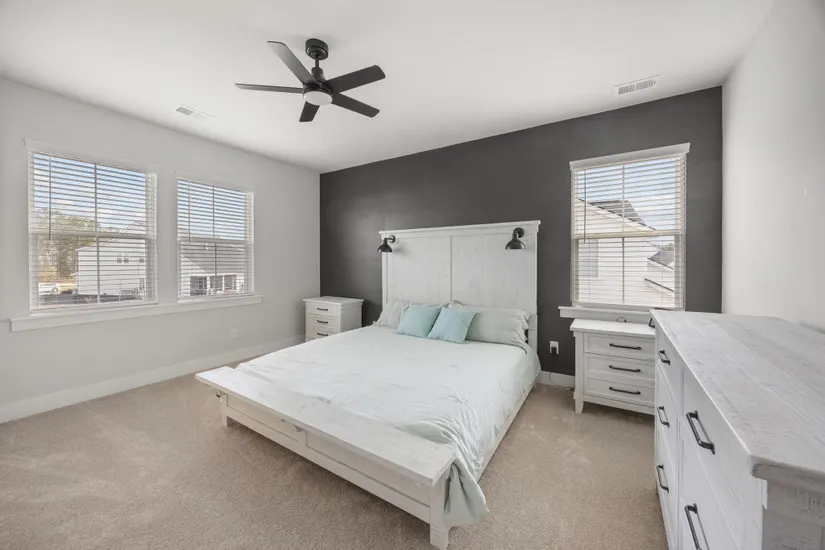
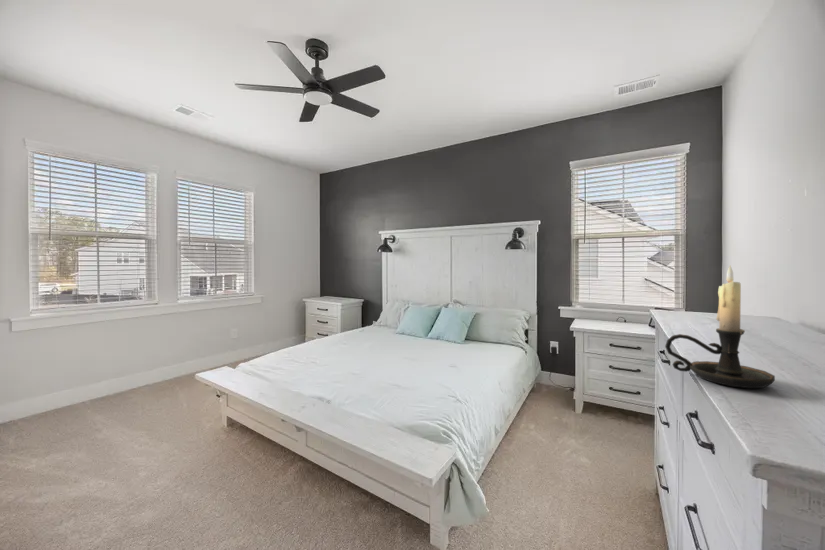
+ candle holder (716, 319)
